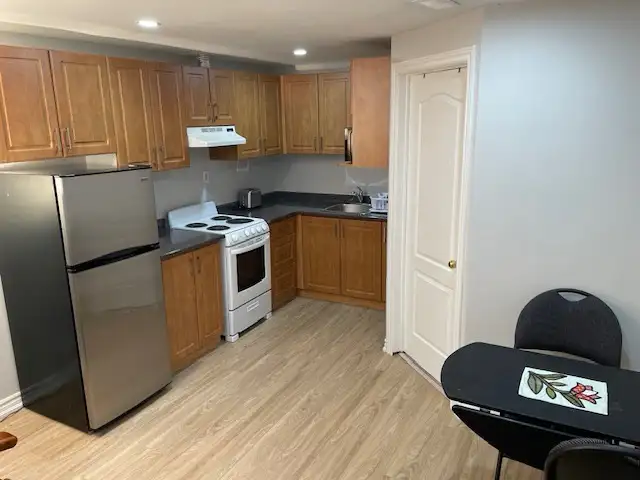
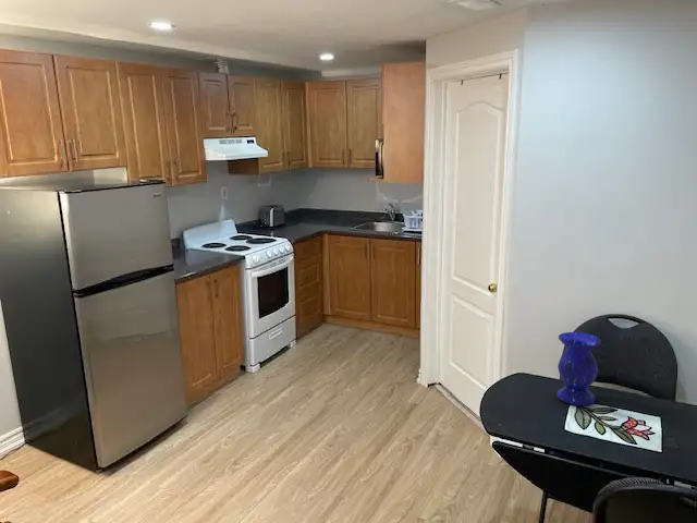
+ vase (577, 368)
